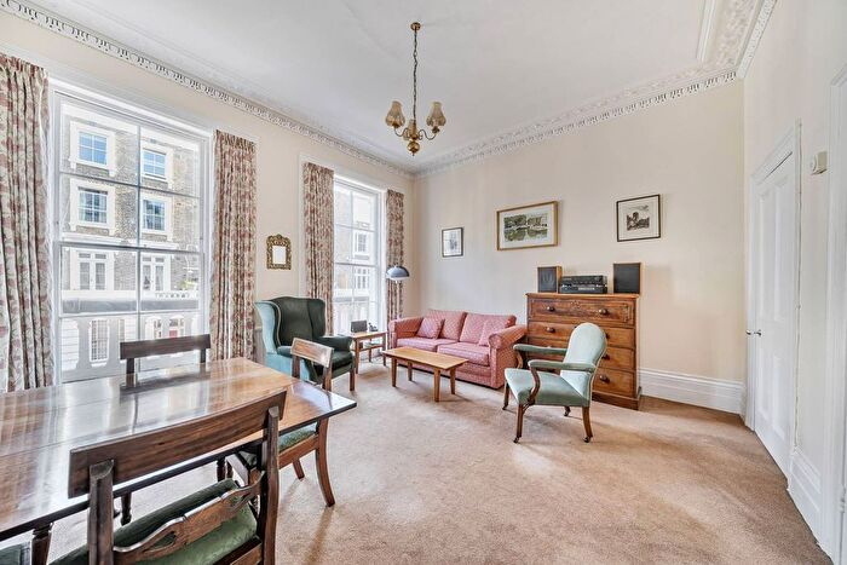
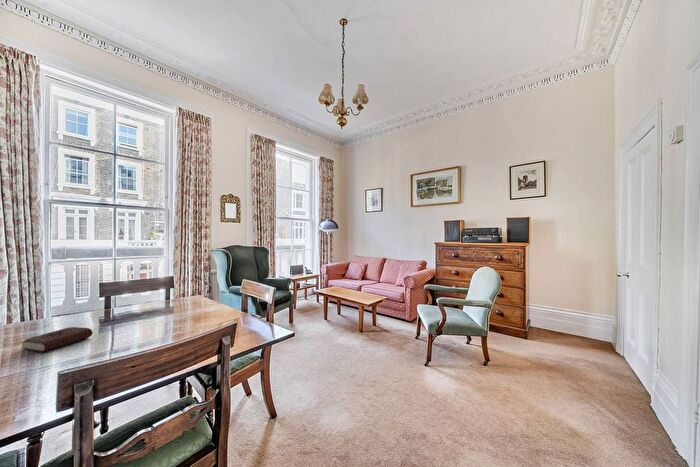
+ book (58, 338)
